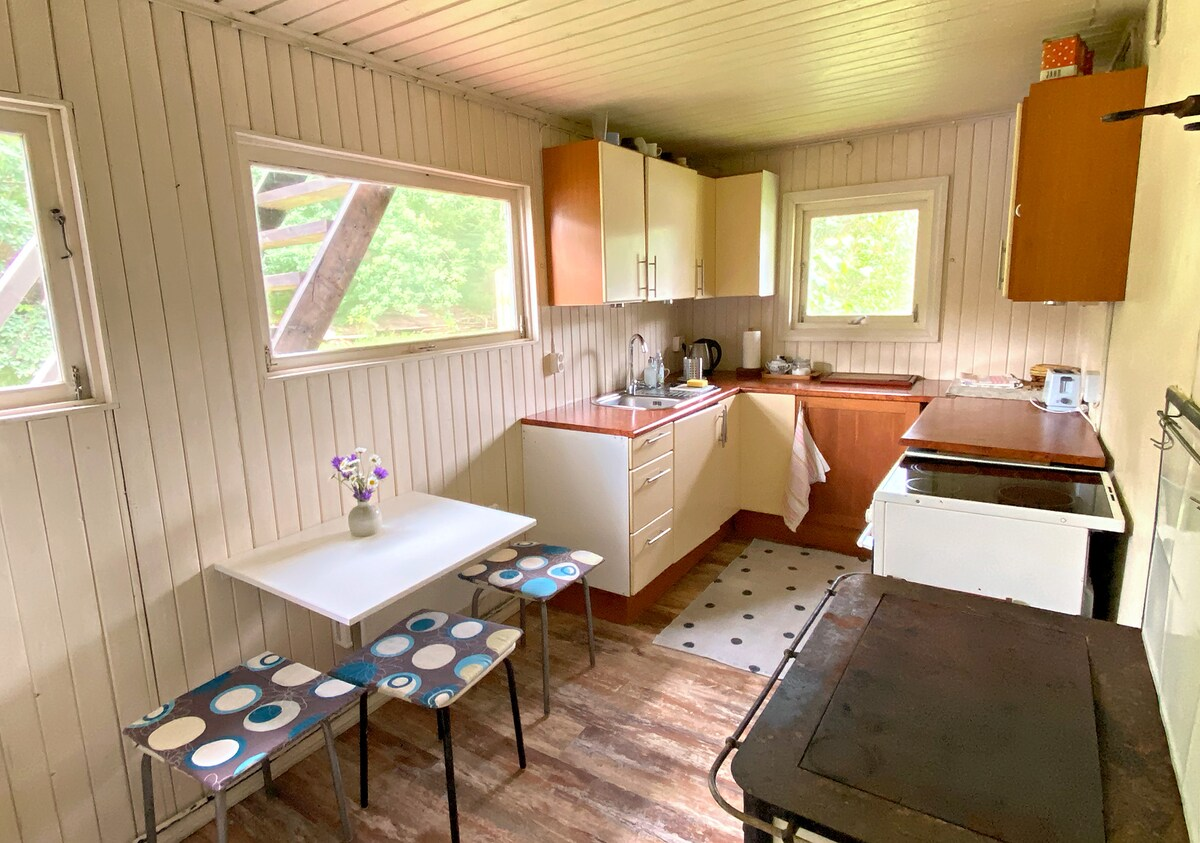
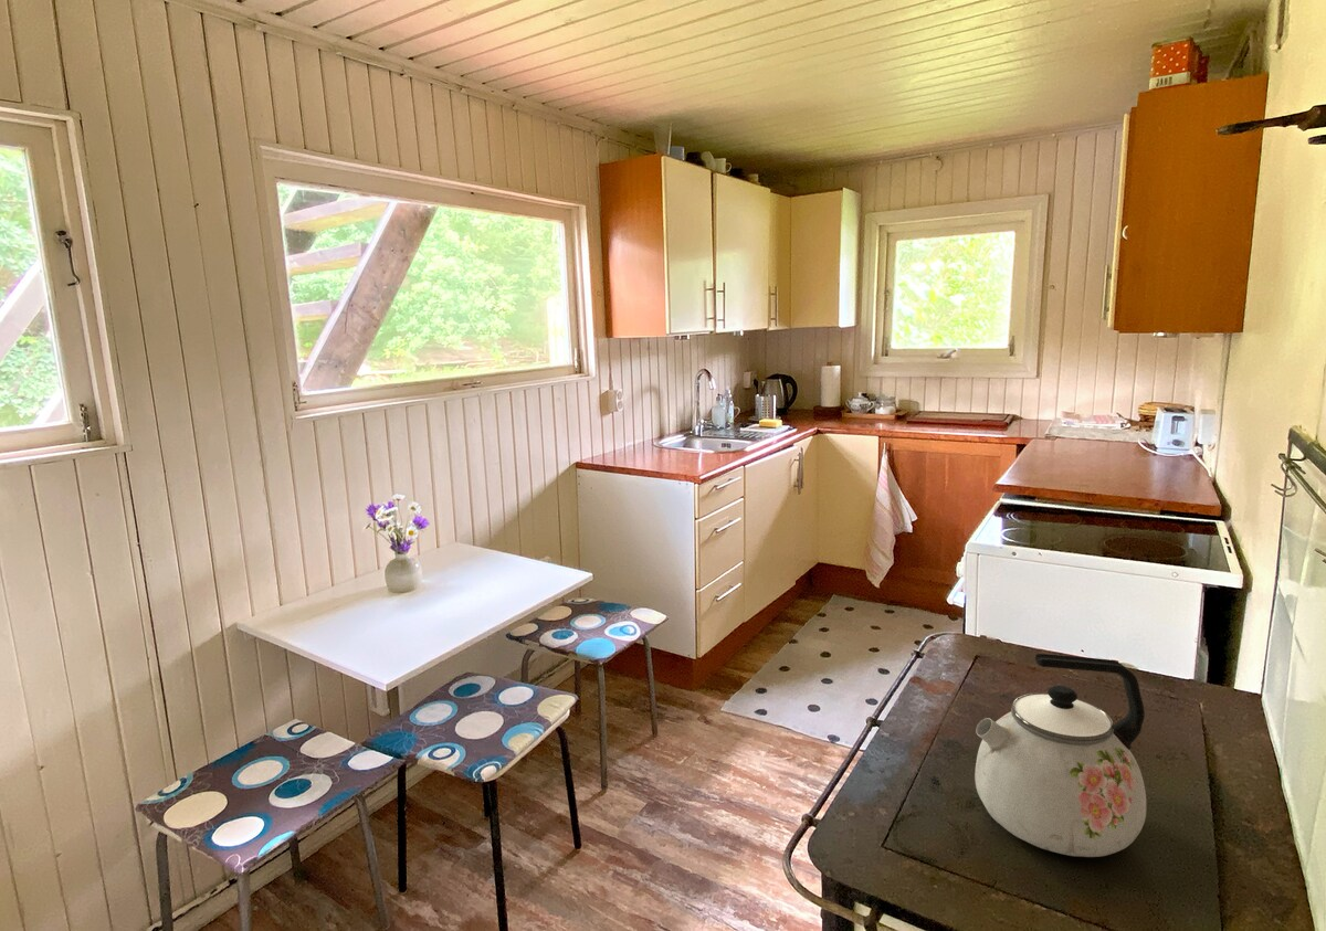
+ kettle (1057, 740)
